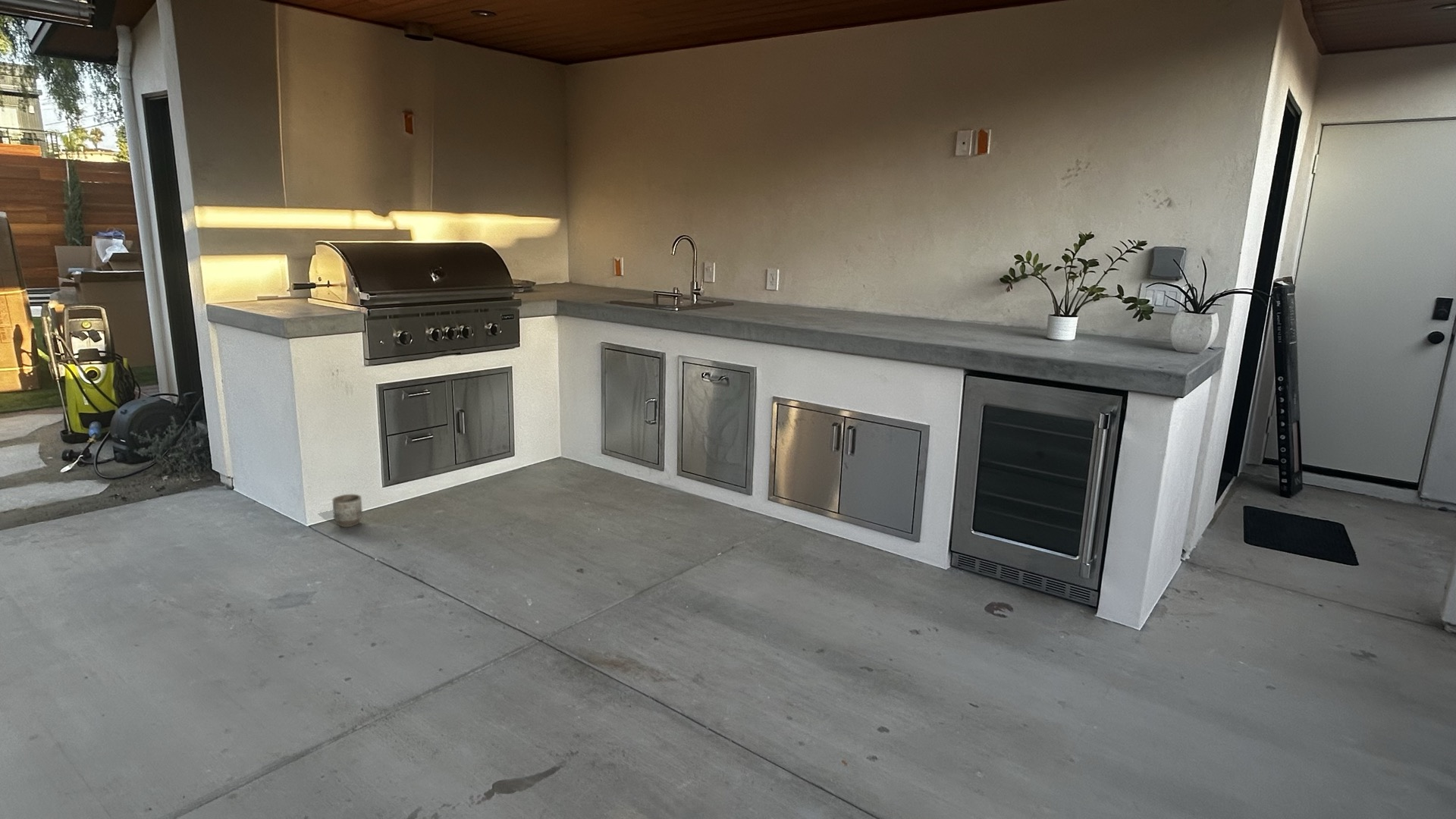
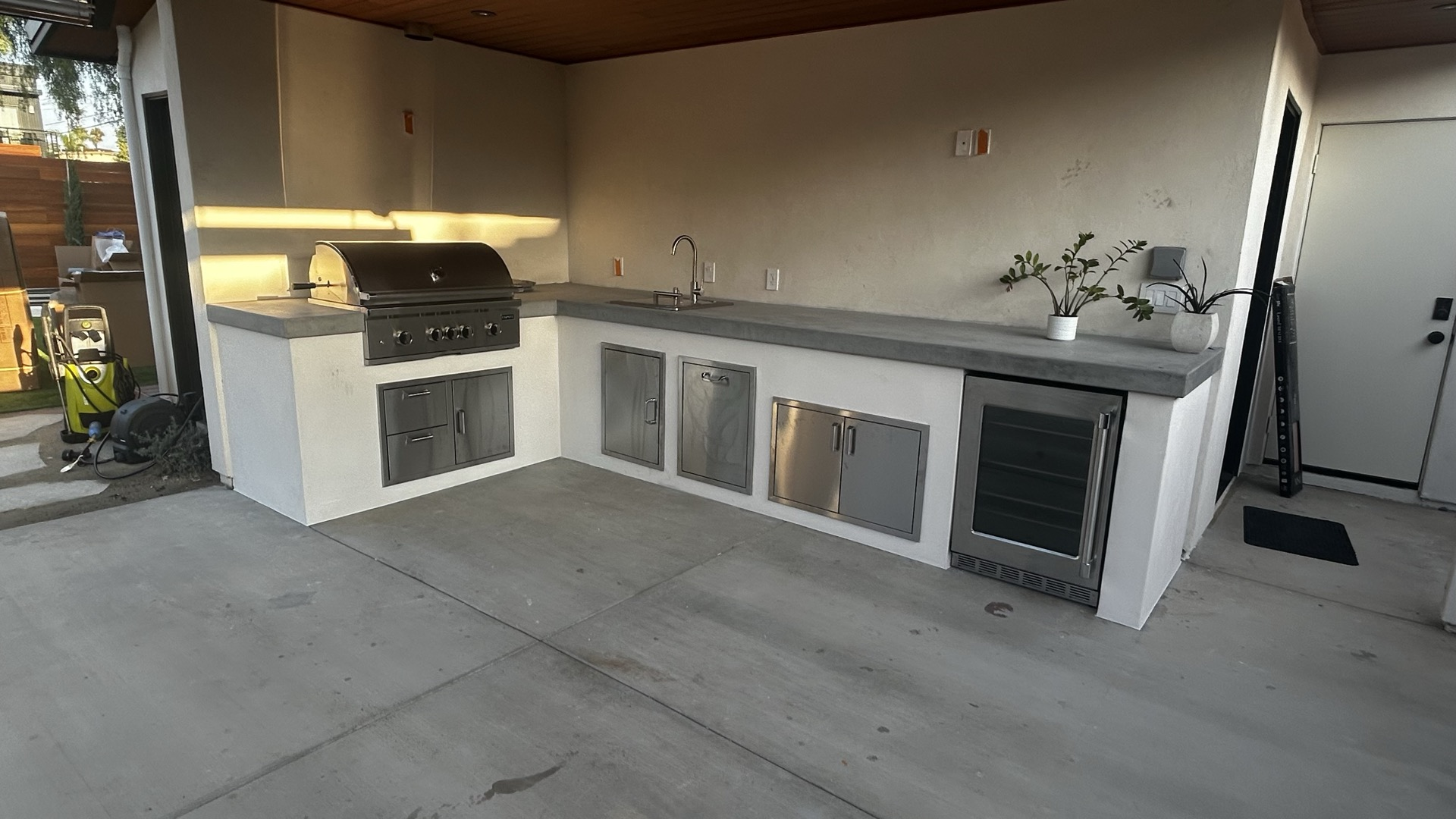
- planter (347, 510)
